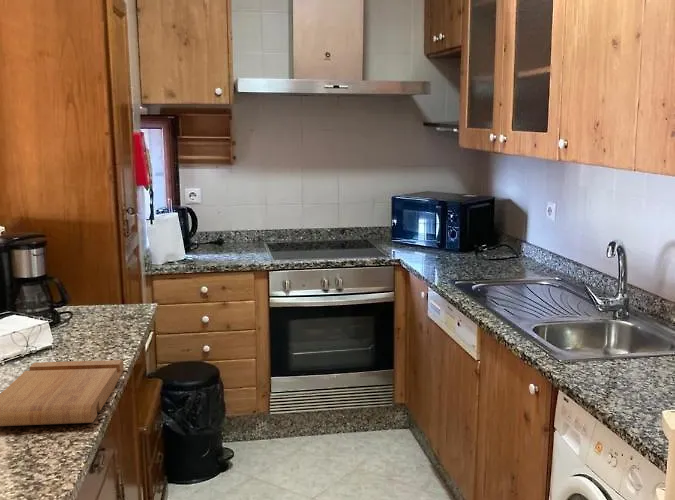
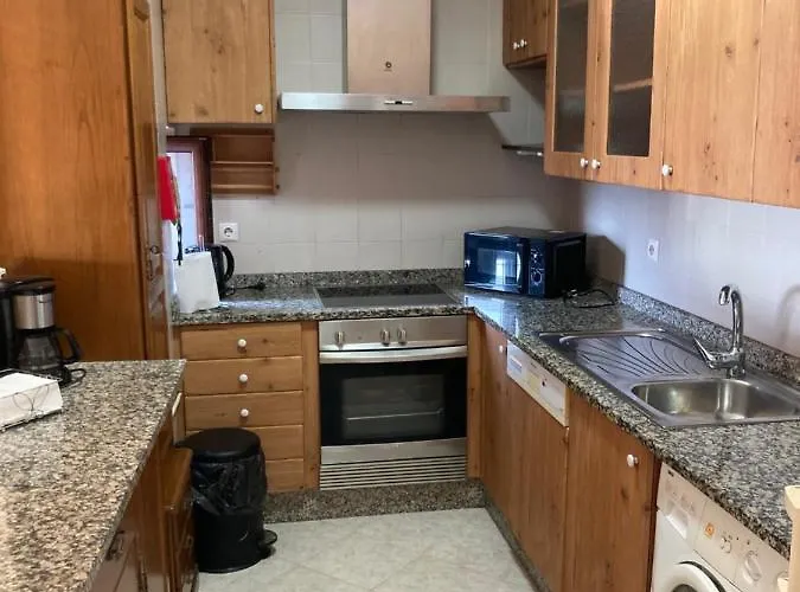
- cutting board (60, 389)
